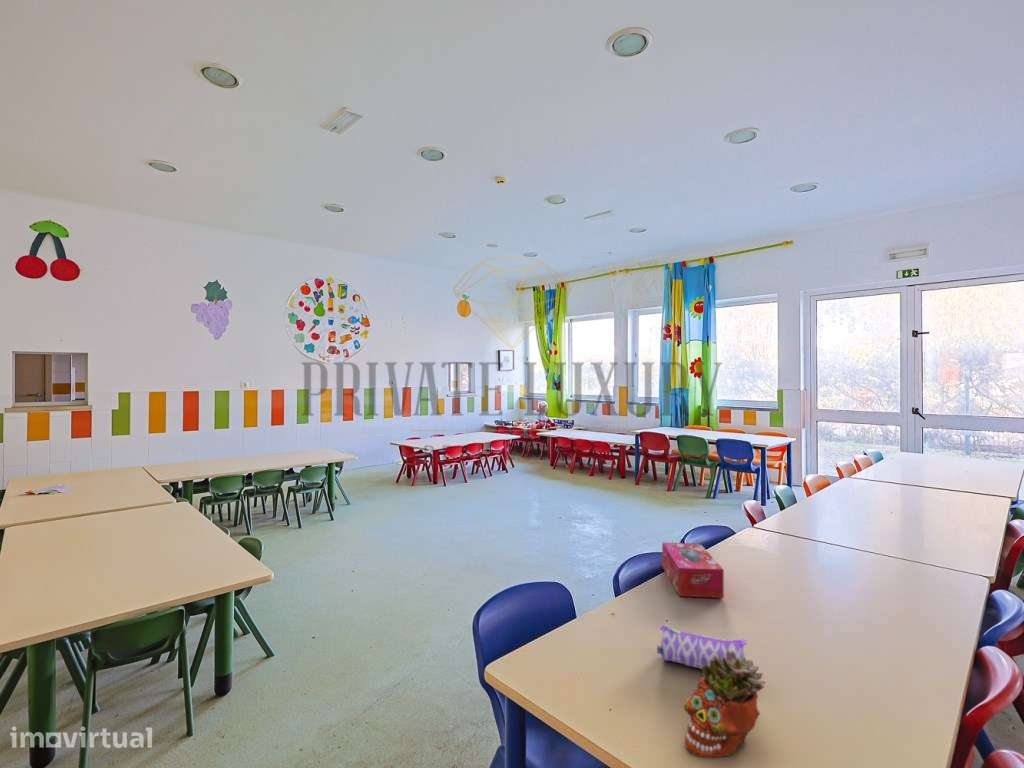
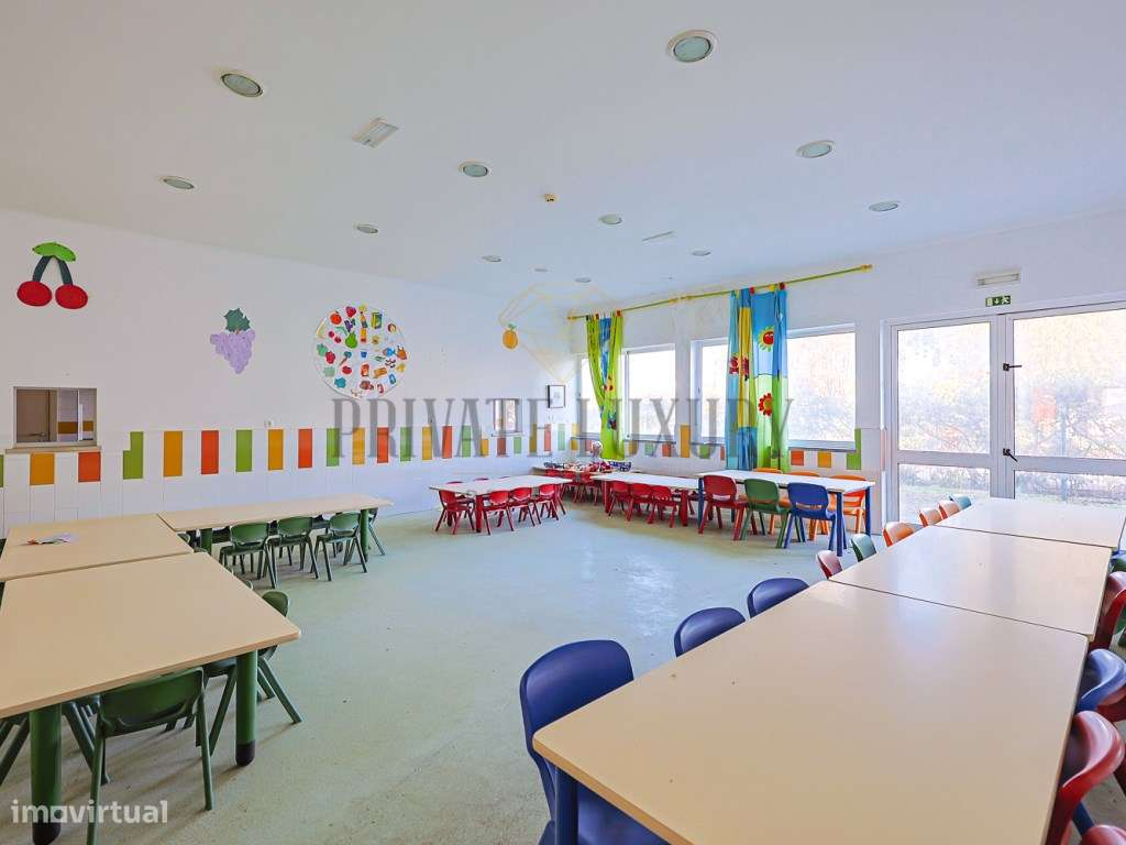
- tissue box (690, 567)
- pencil case (701, 648)
- succulent planter (722, 699)
